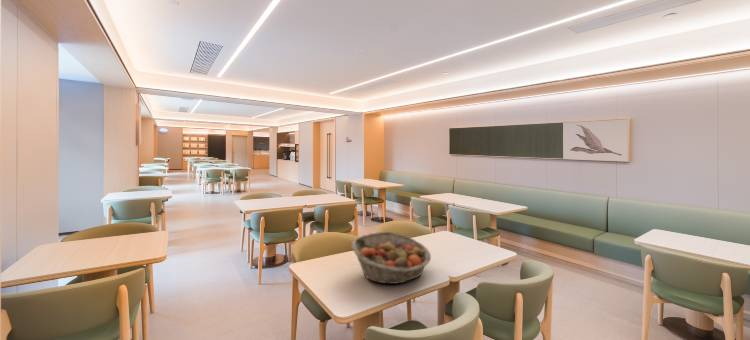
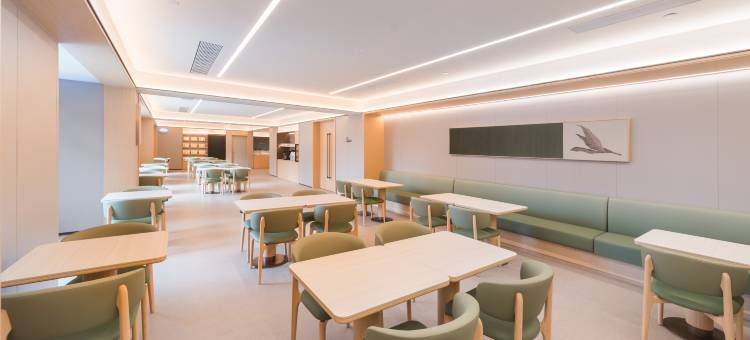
- fruit basket (391, 255)
